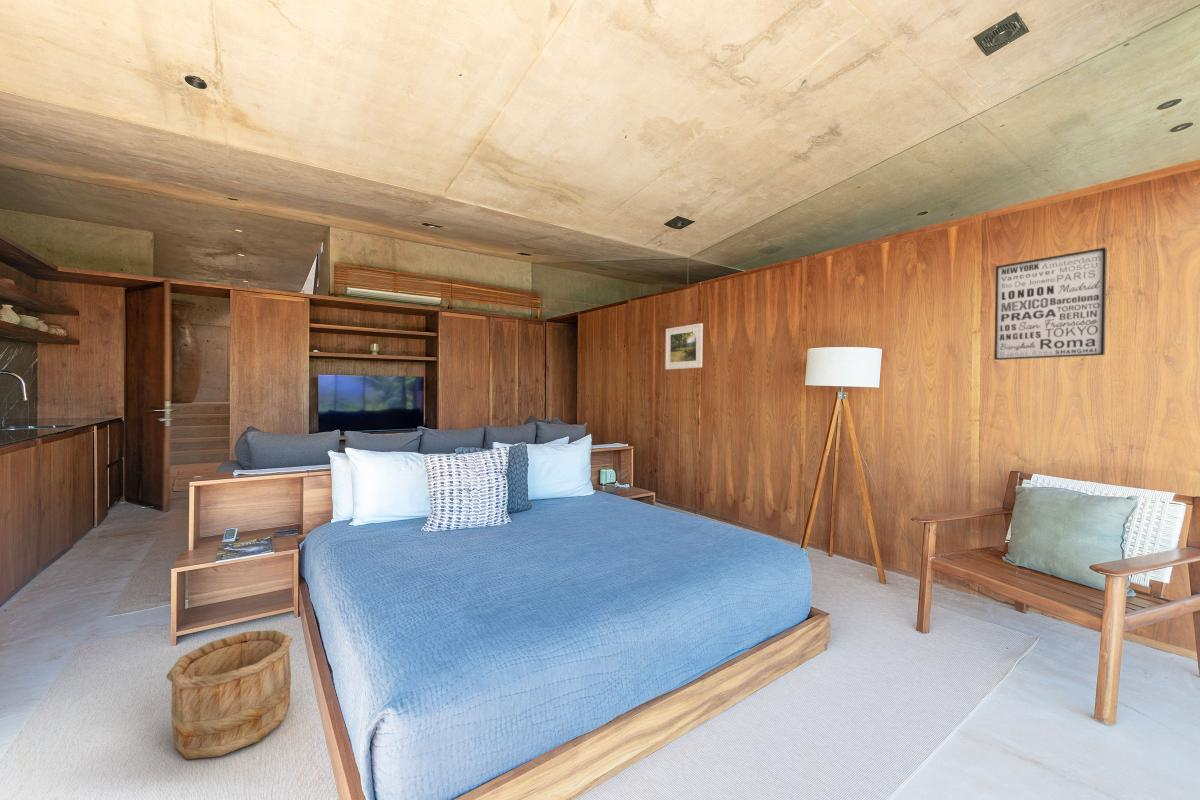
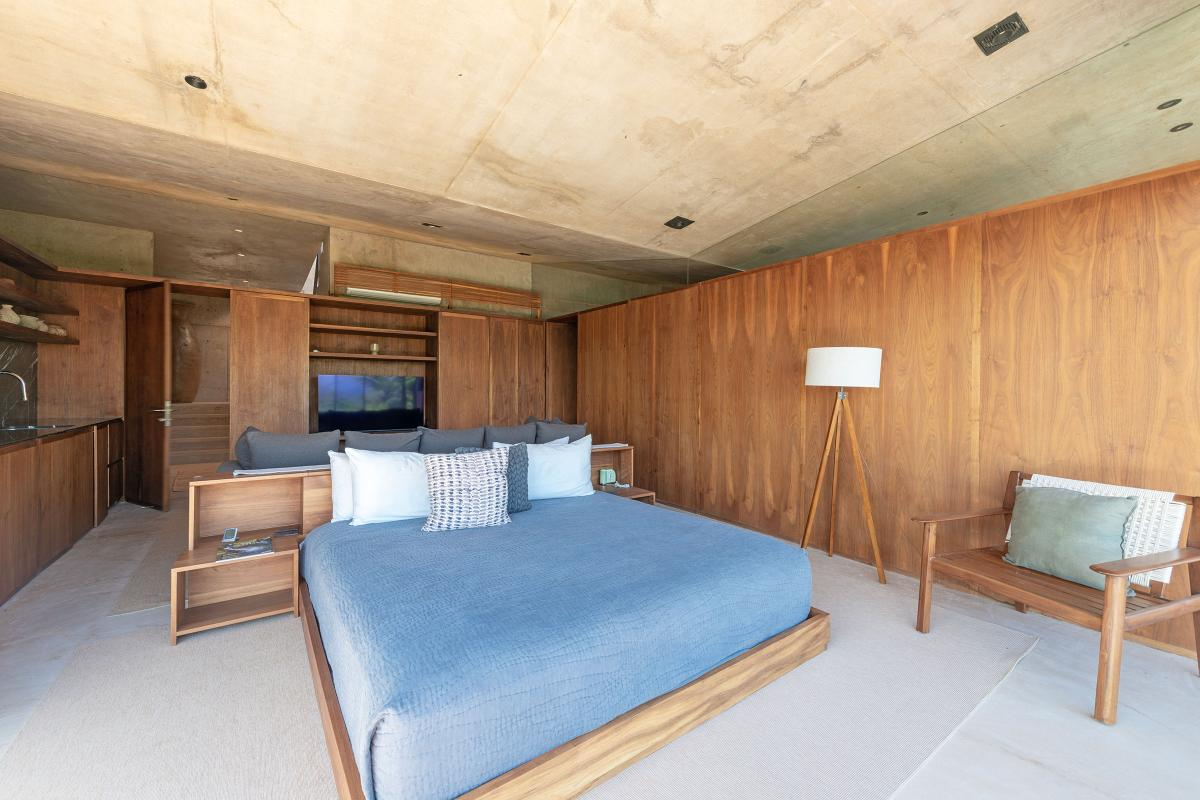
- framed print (683, 347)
- wall art (1046, 307)
- wooden bucket (233, 689)
